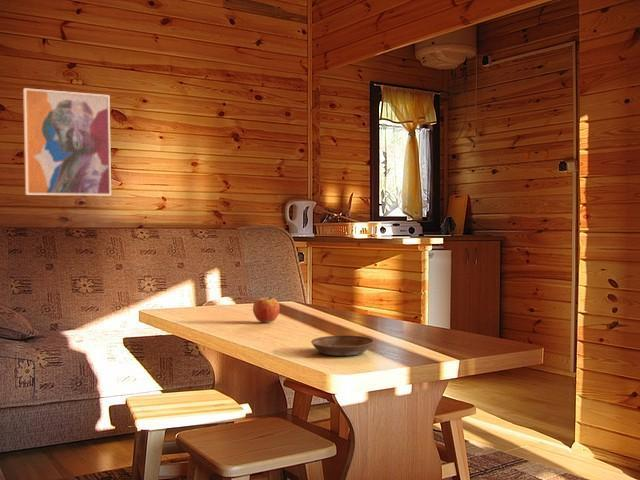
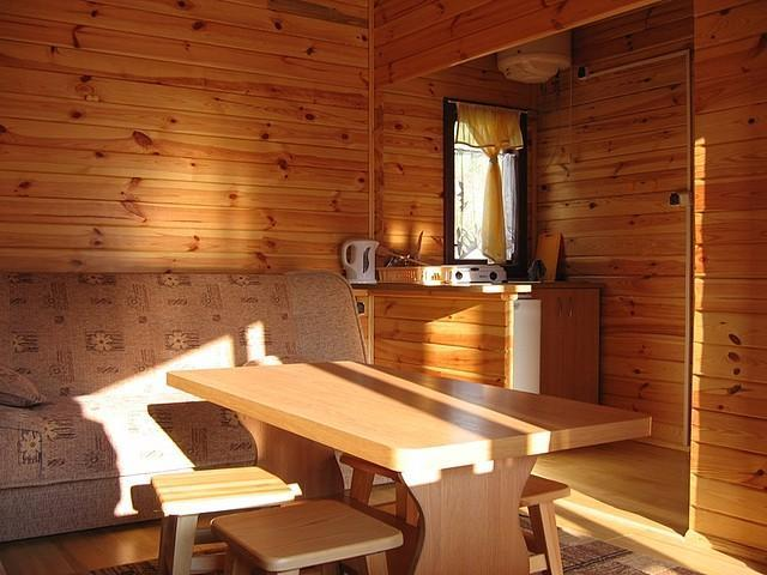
- saucer (342, 346)
- wall art (68, 143)
- fruit (266, 309)
